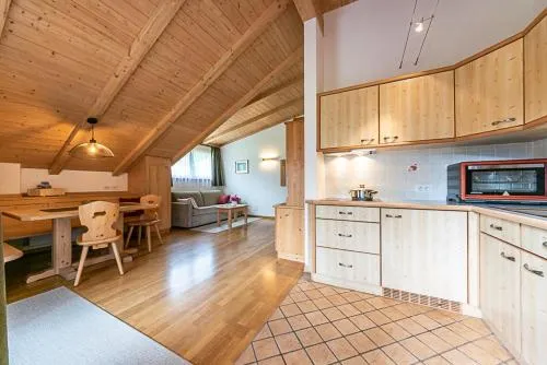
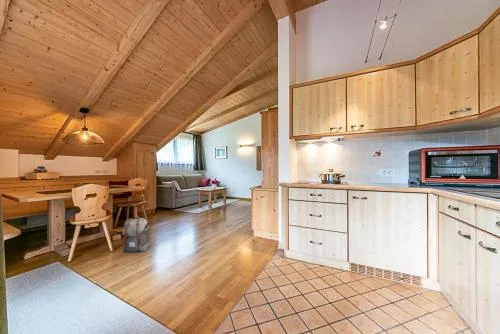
+ backpack (136, 233)
